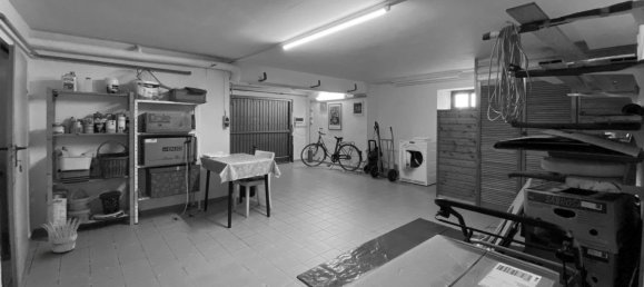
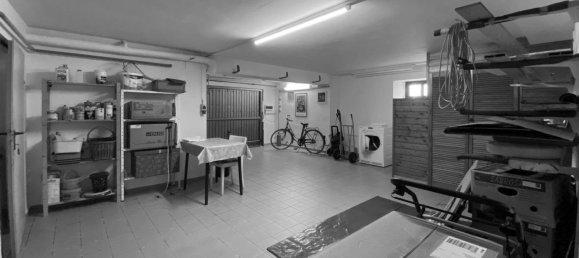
- potted plant (63, 235)
